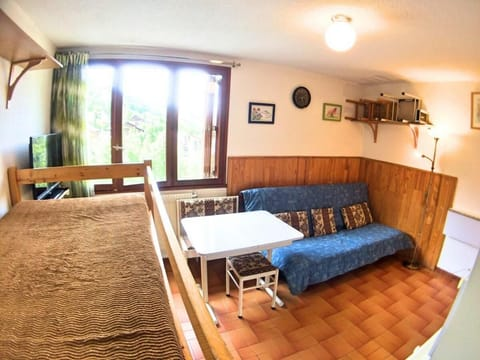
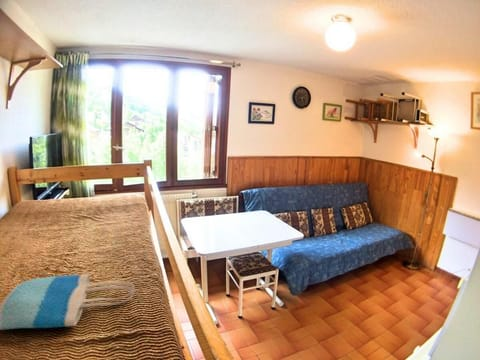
+ tote bag (73, 295)
